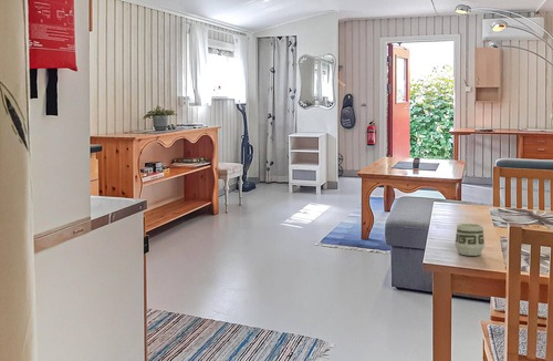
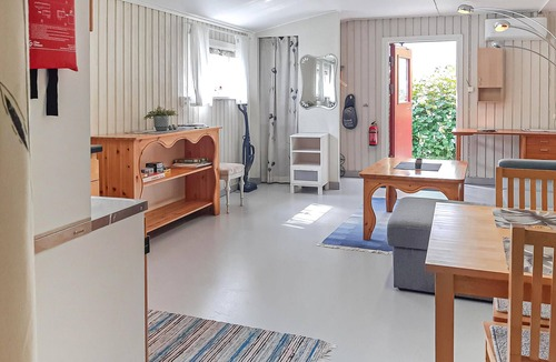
- cup (469, 239)
